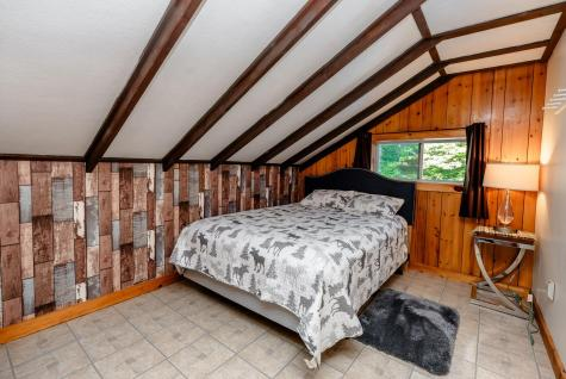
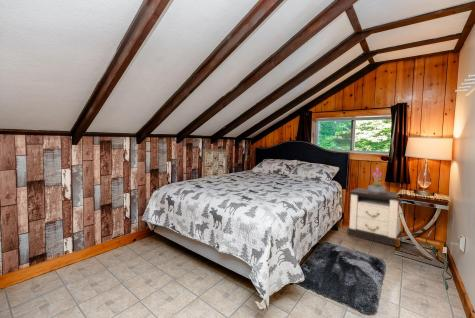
+ potted plant (377, 179)
+ wall art (216, 165)
+ nightstand (375, 214)
